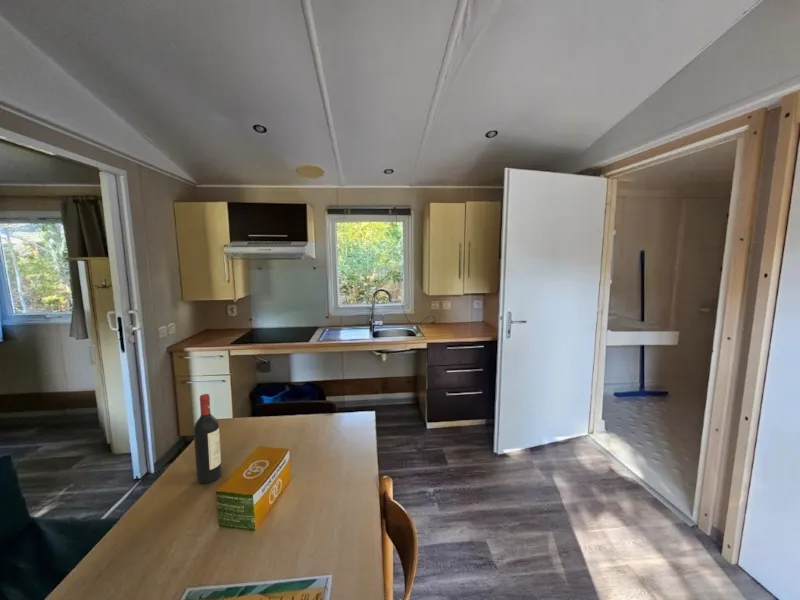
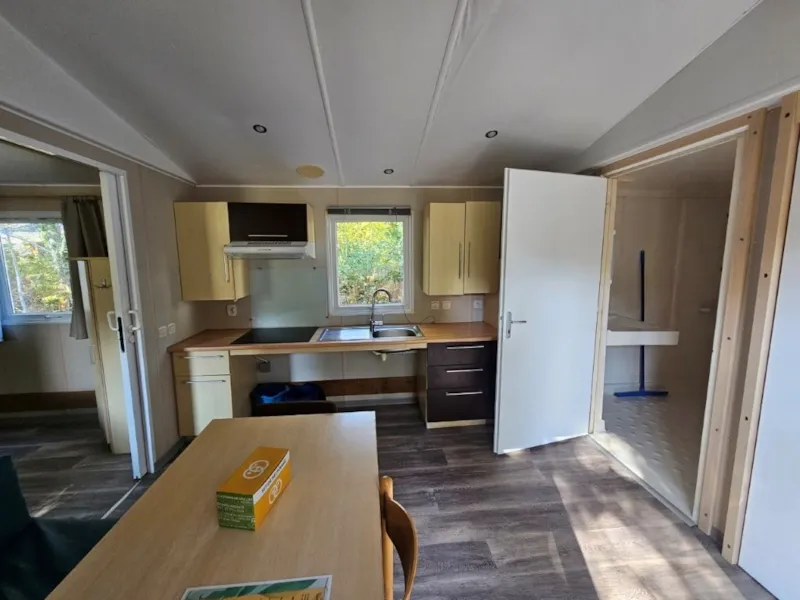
- wine bottle (207, 436)
